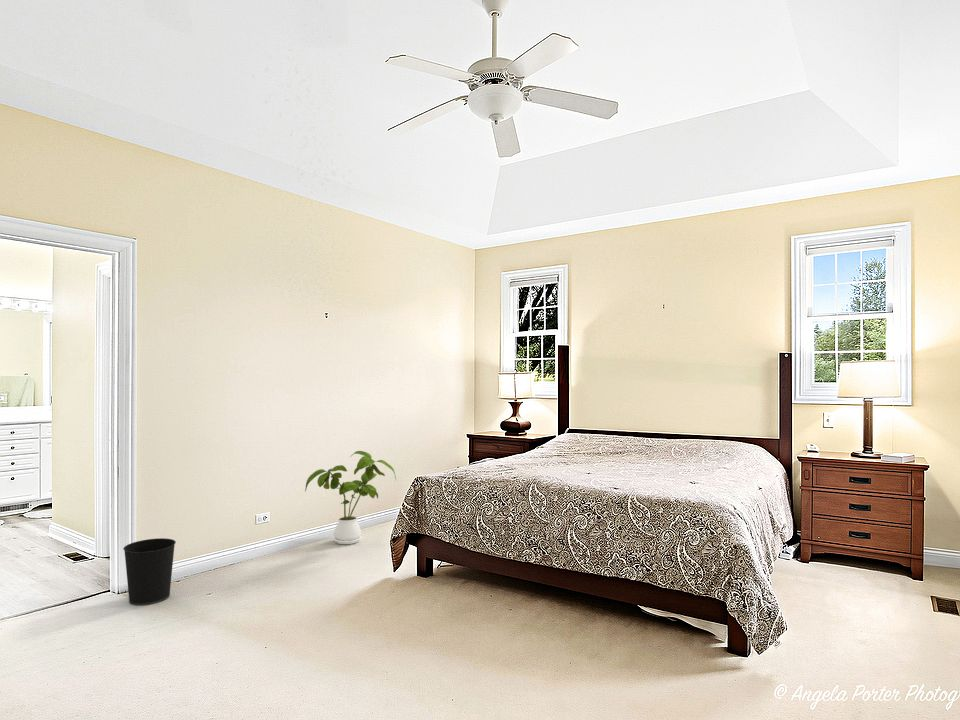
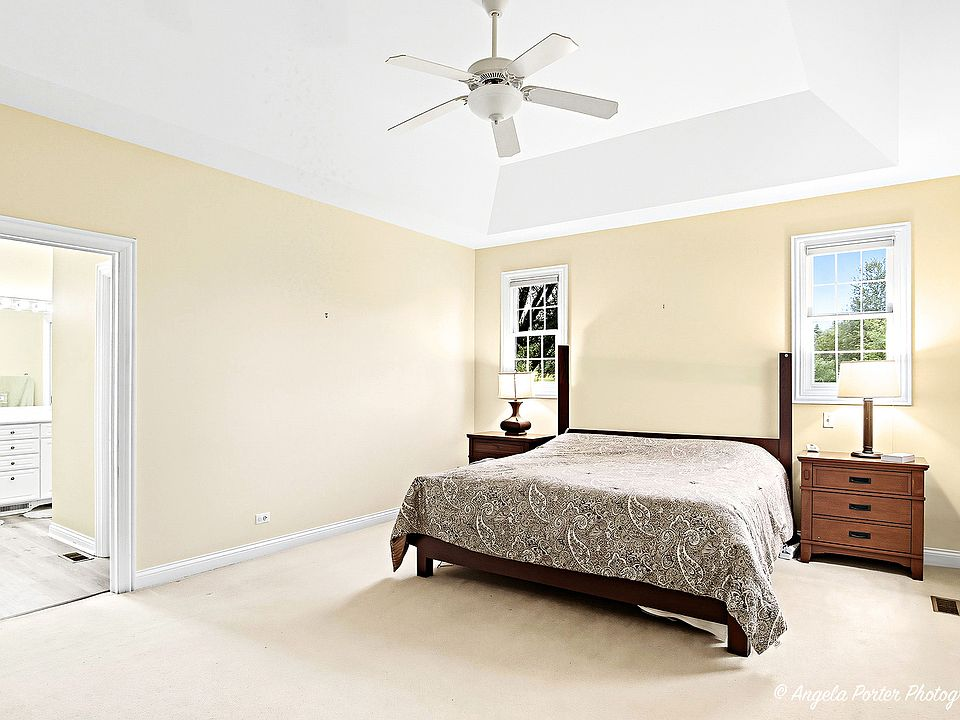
- wastebasket (149, 571)
- house plant (360, 495)
